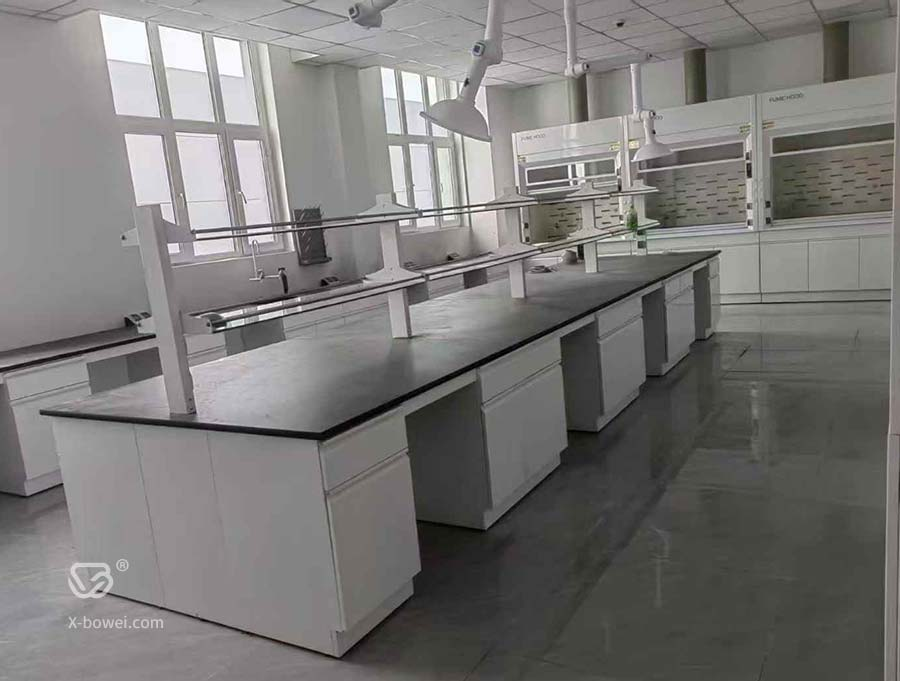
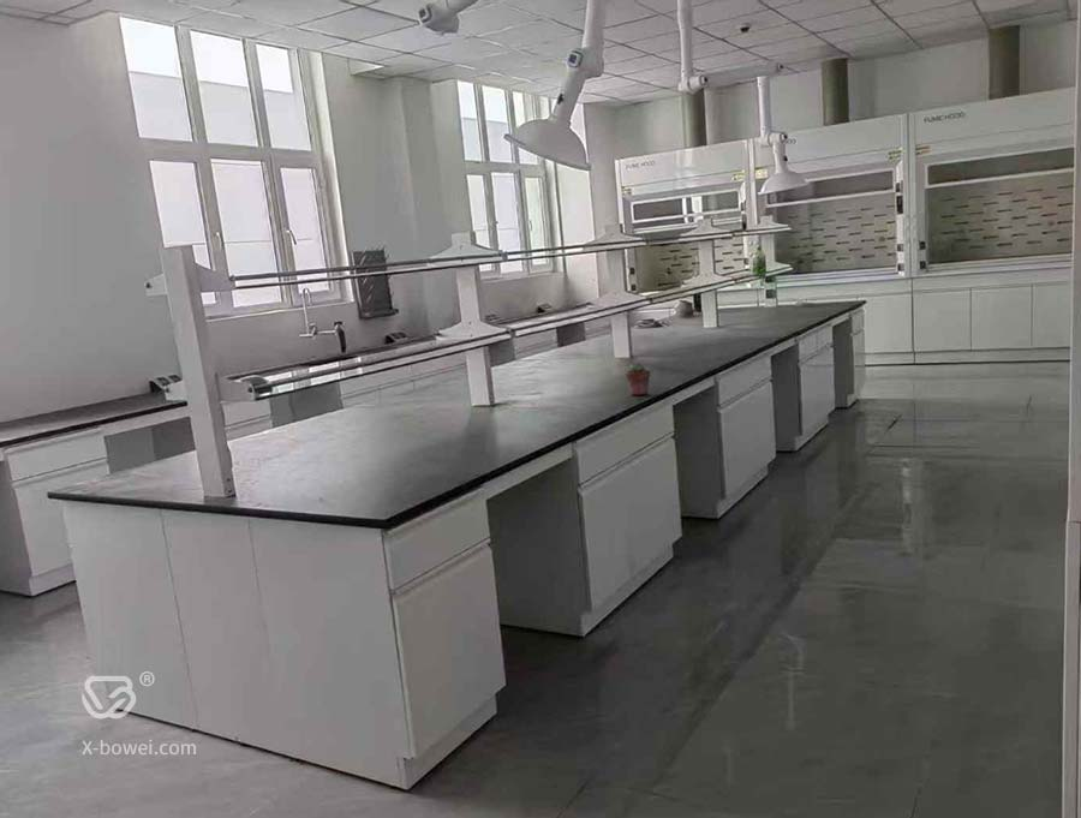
+ potted succulent (638, 377)
